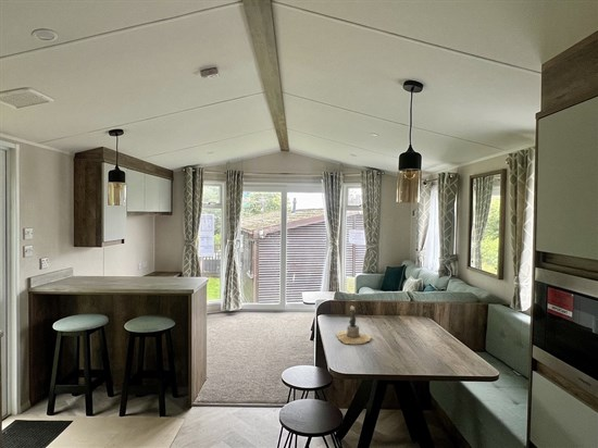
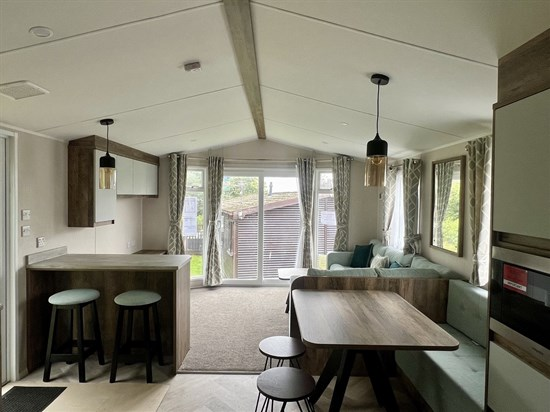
- potted cactus (351, 322)
